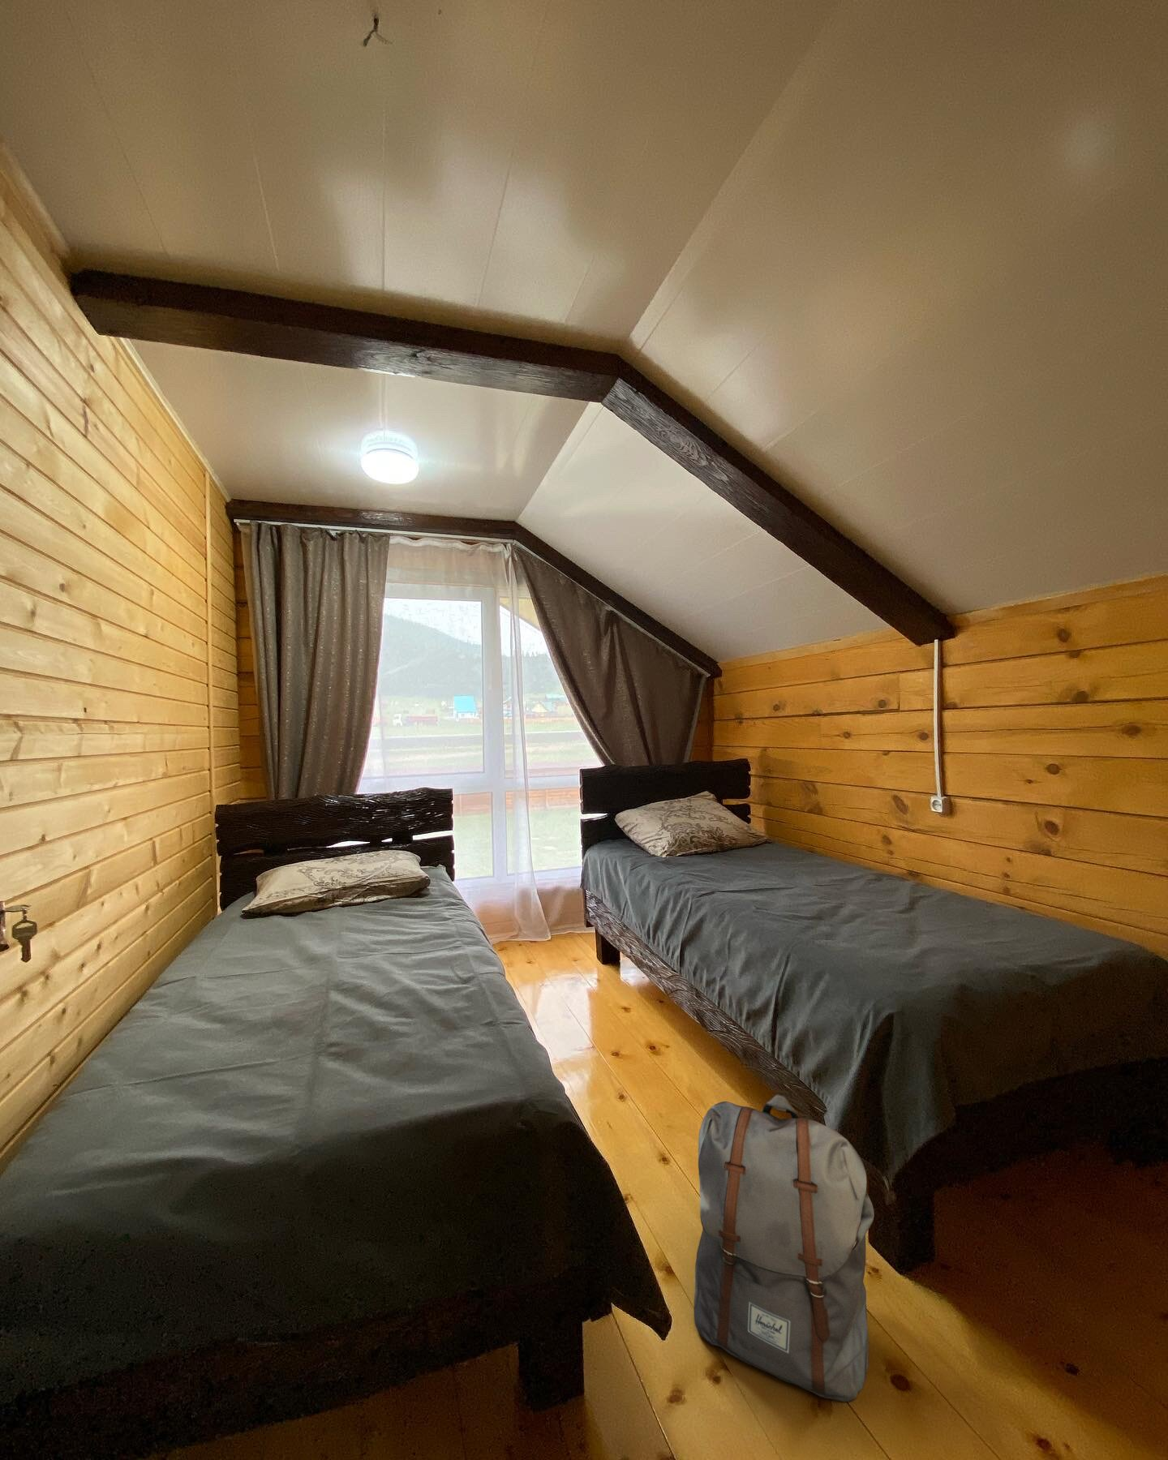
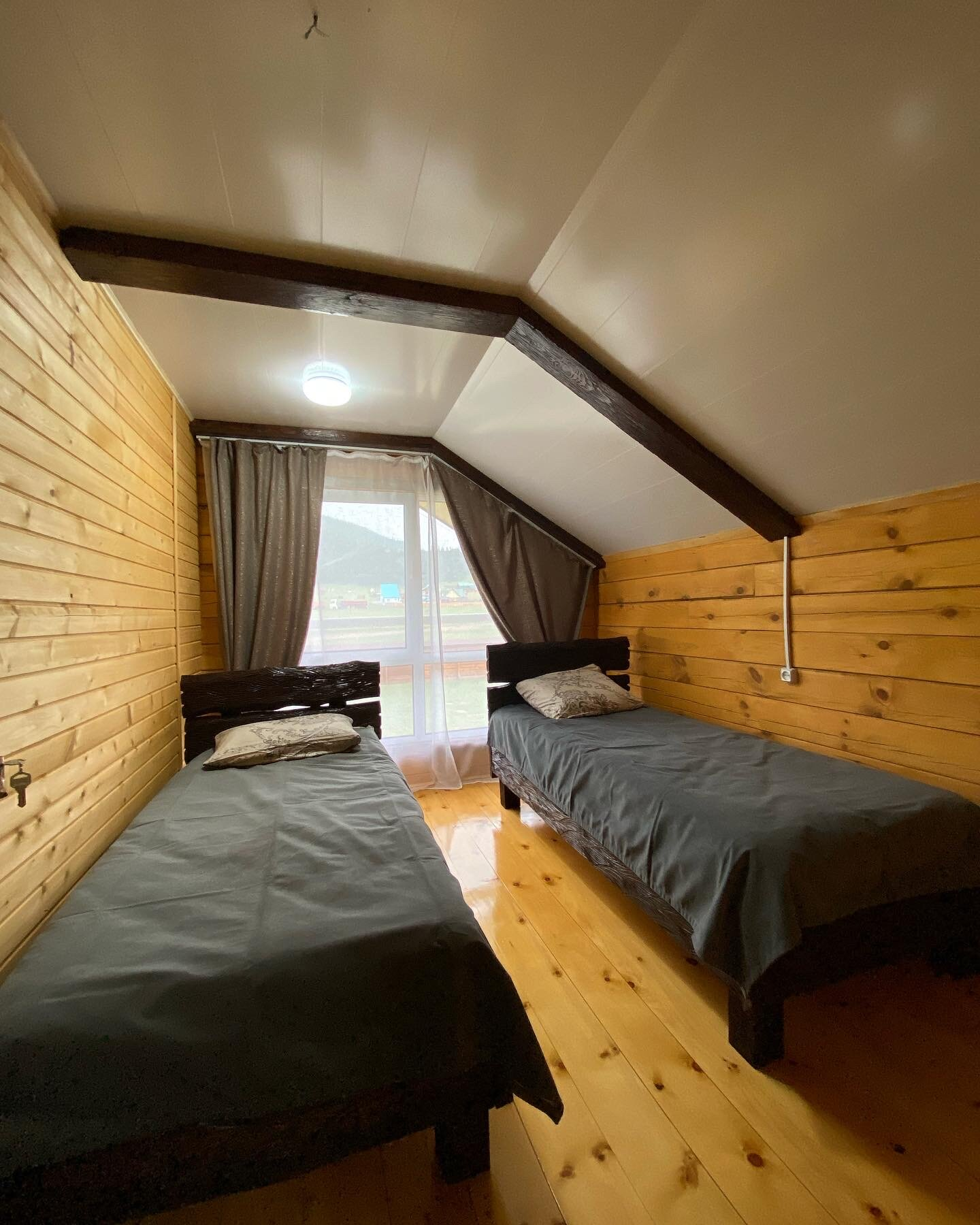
- backpack (776, 1216)
